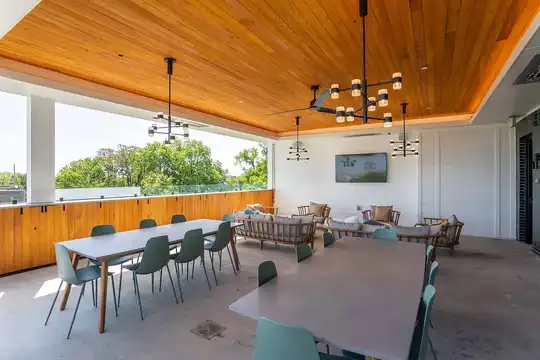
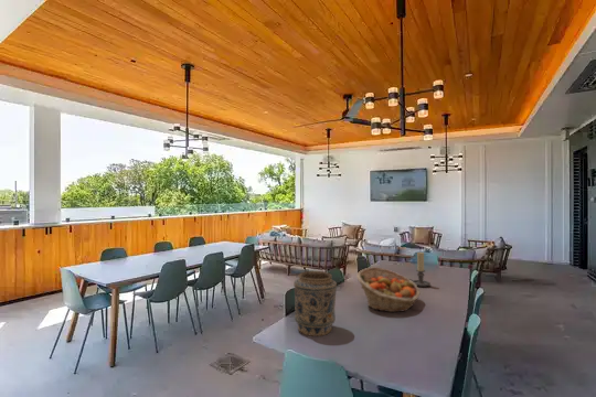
+ fruit basket (387, 288)
+ vase (315, 301)
+ candle holder (418, 268)
